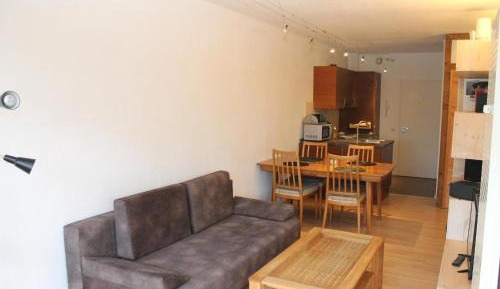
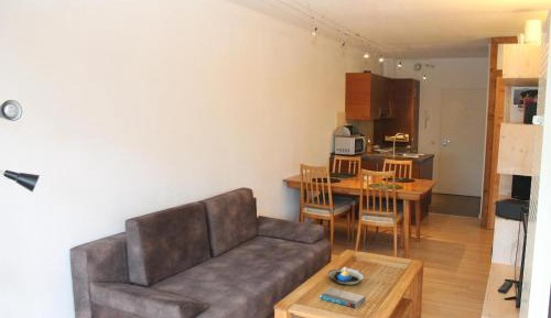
+ decorative bowl (342, 273)
+ book (342, 297)
